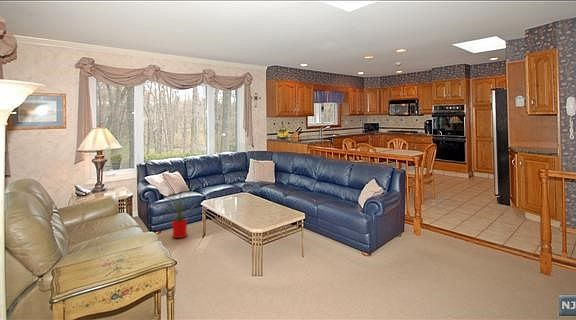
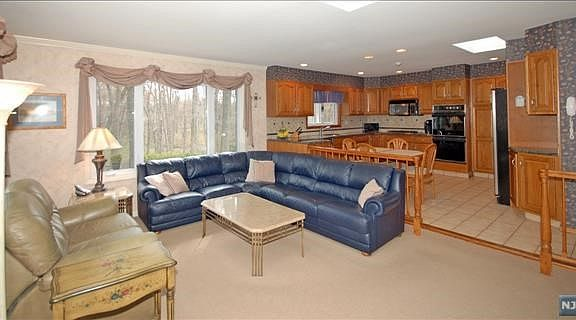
- house plant (179, 210)
